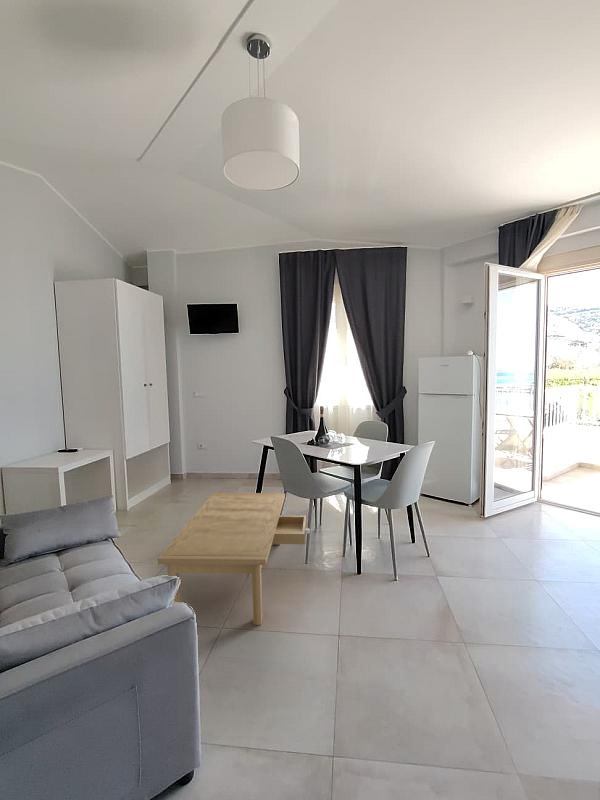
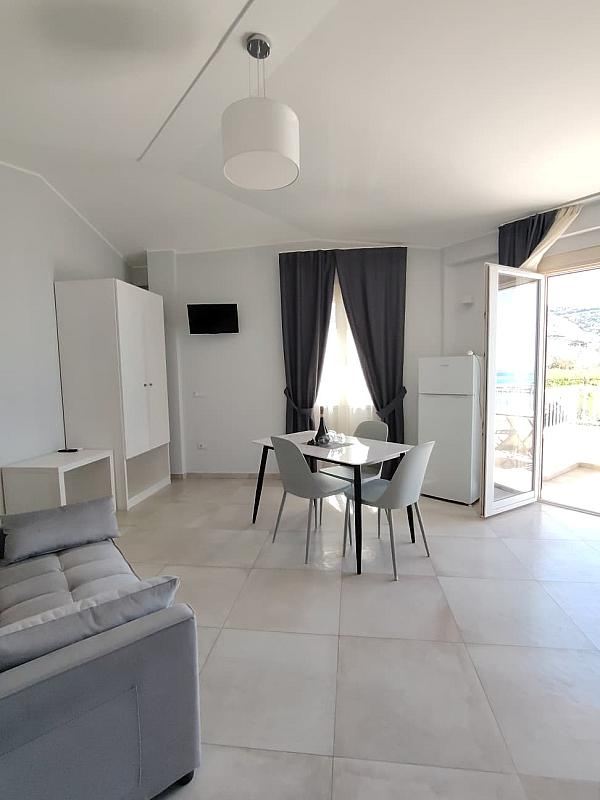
- coffee table (234, 547)
